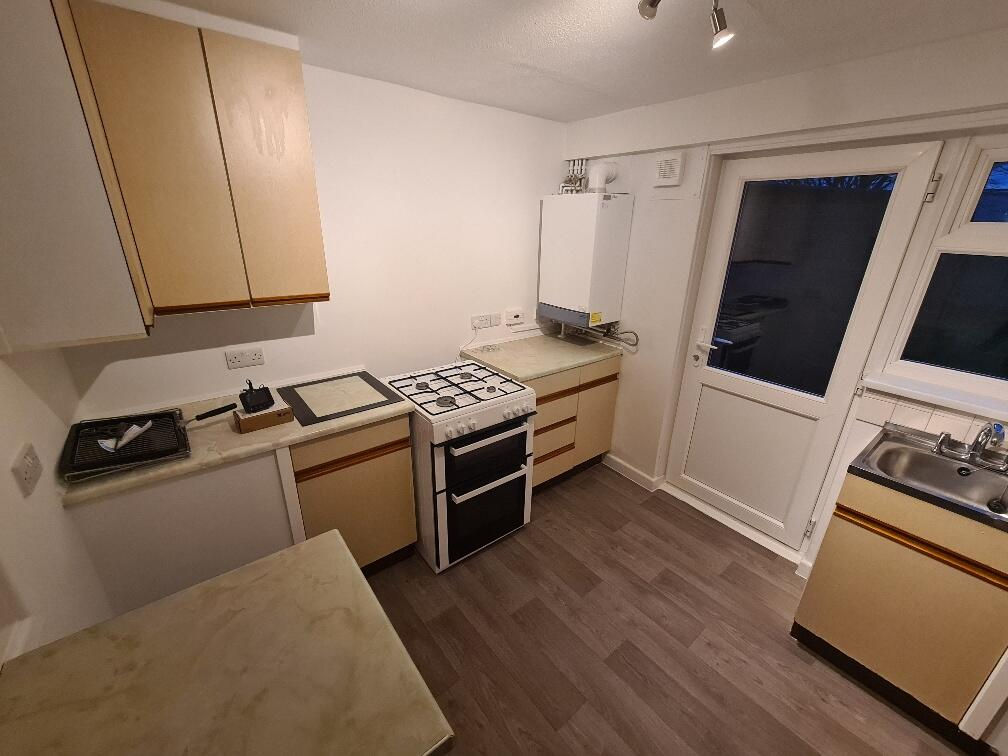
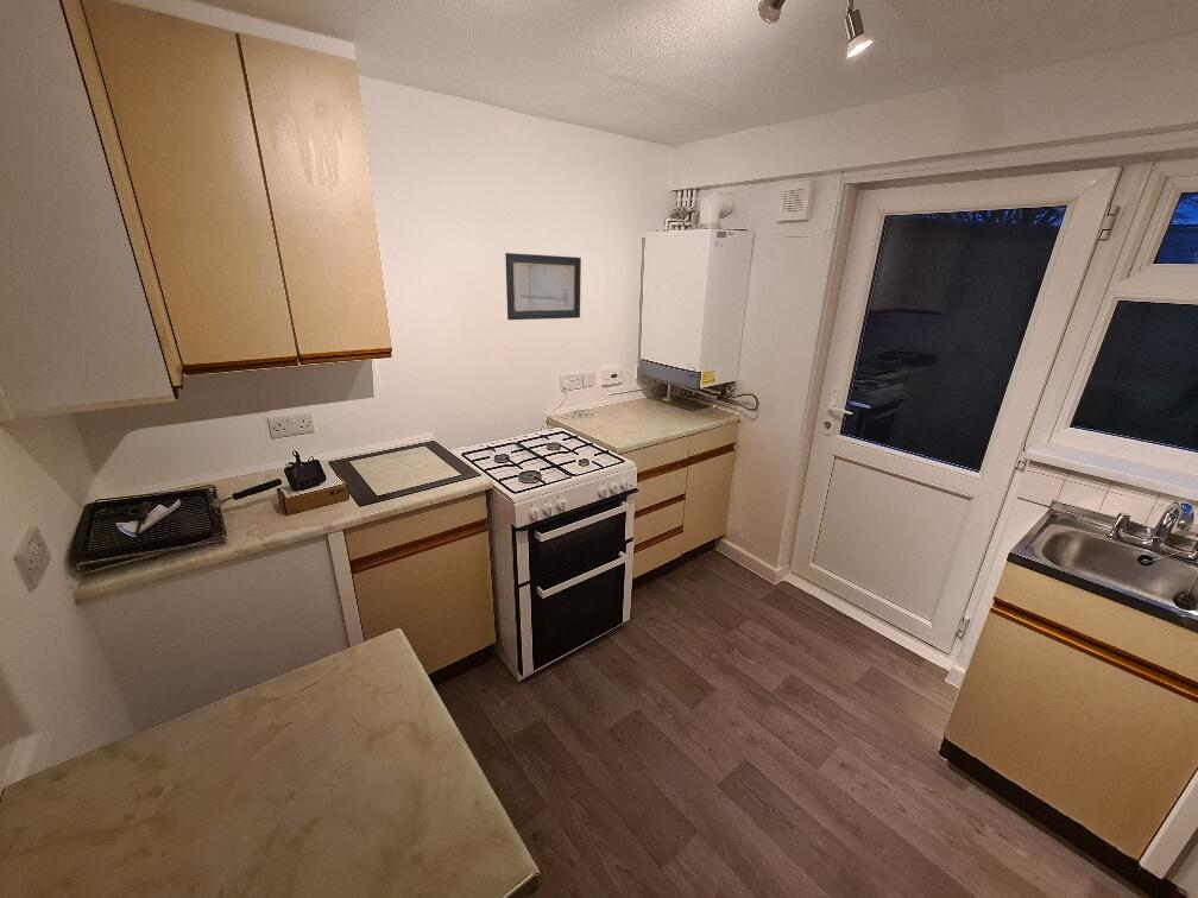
+ wall art (544, 287)
